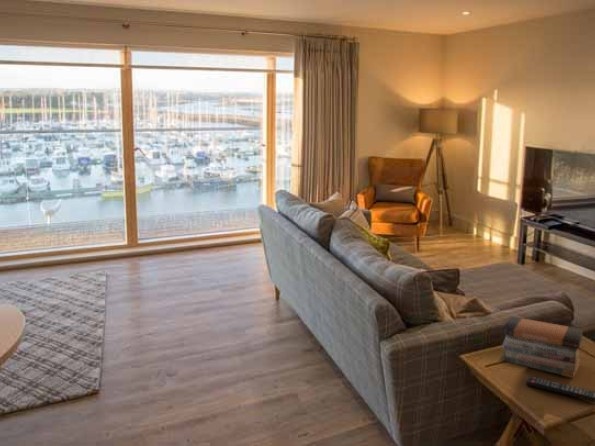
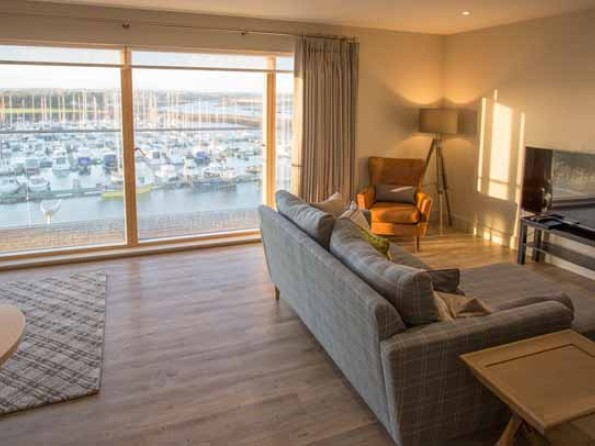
- remote control (561, 389)
- book stack (540, 345)
